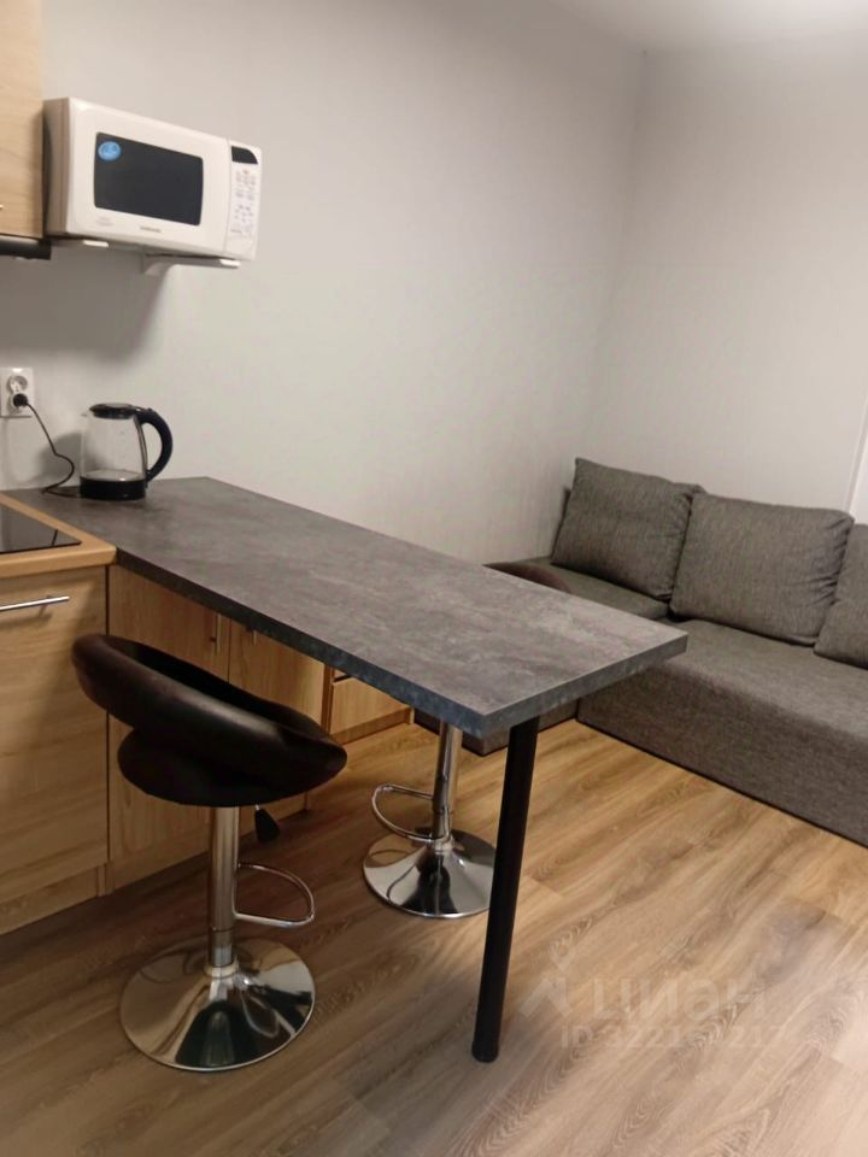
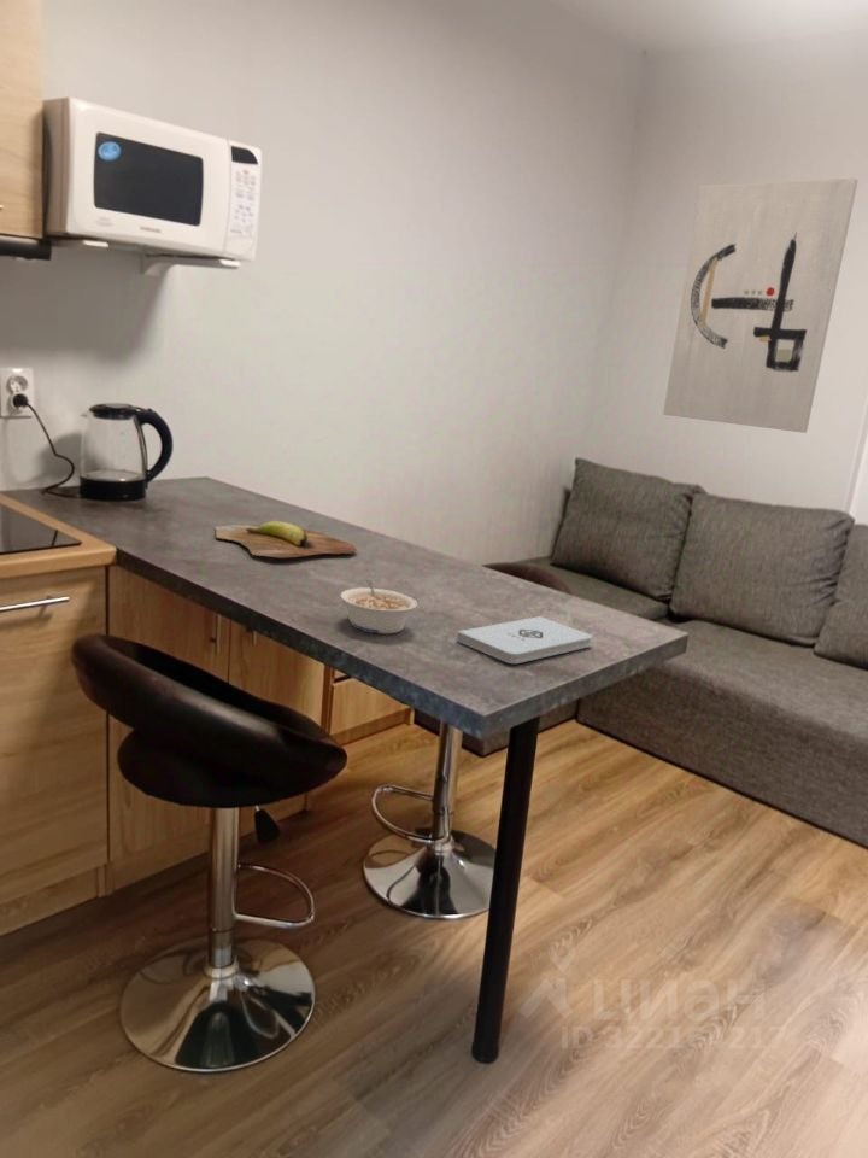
+ wall art (752, 306)
+ cutting board (281, 532)
+ notepad (527, 638)
+ legume (375, 608)
